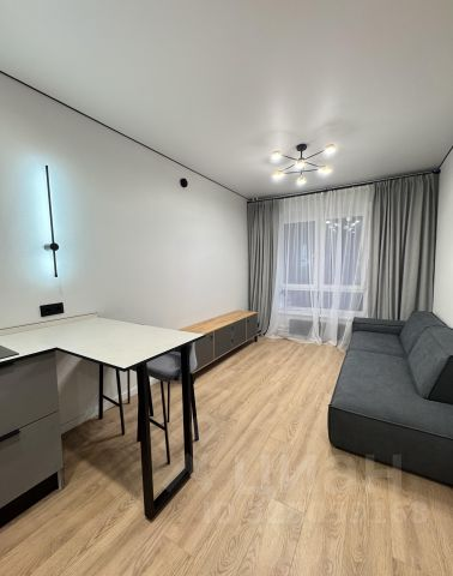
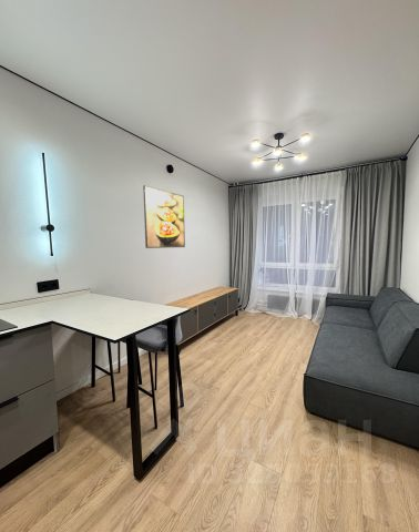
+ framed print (166, 219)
